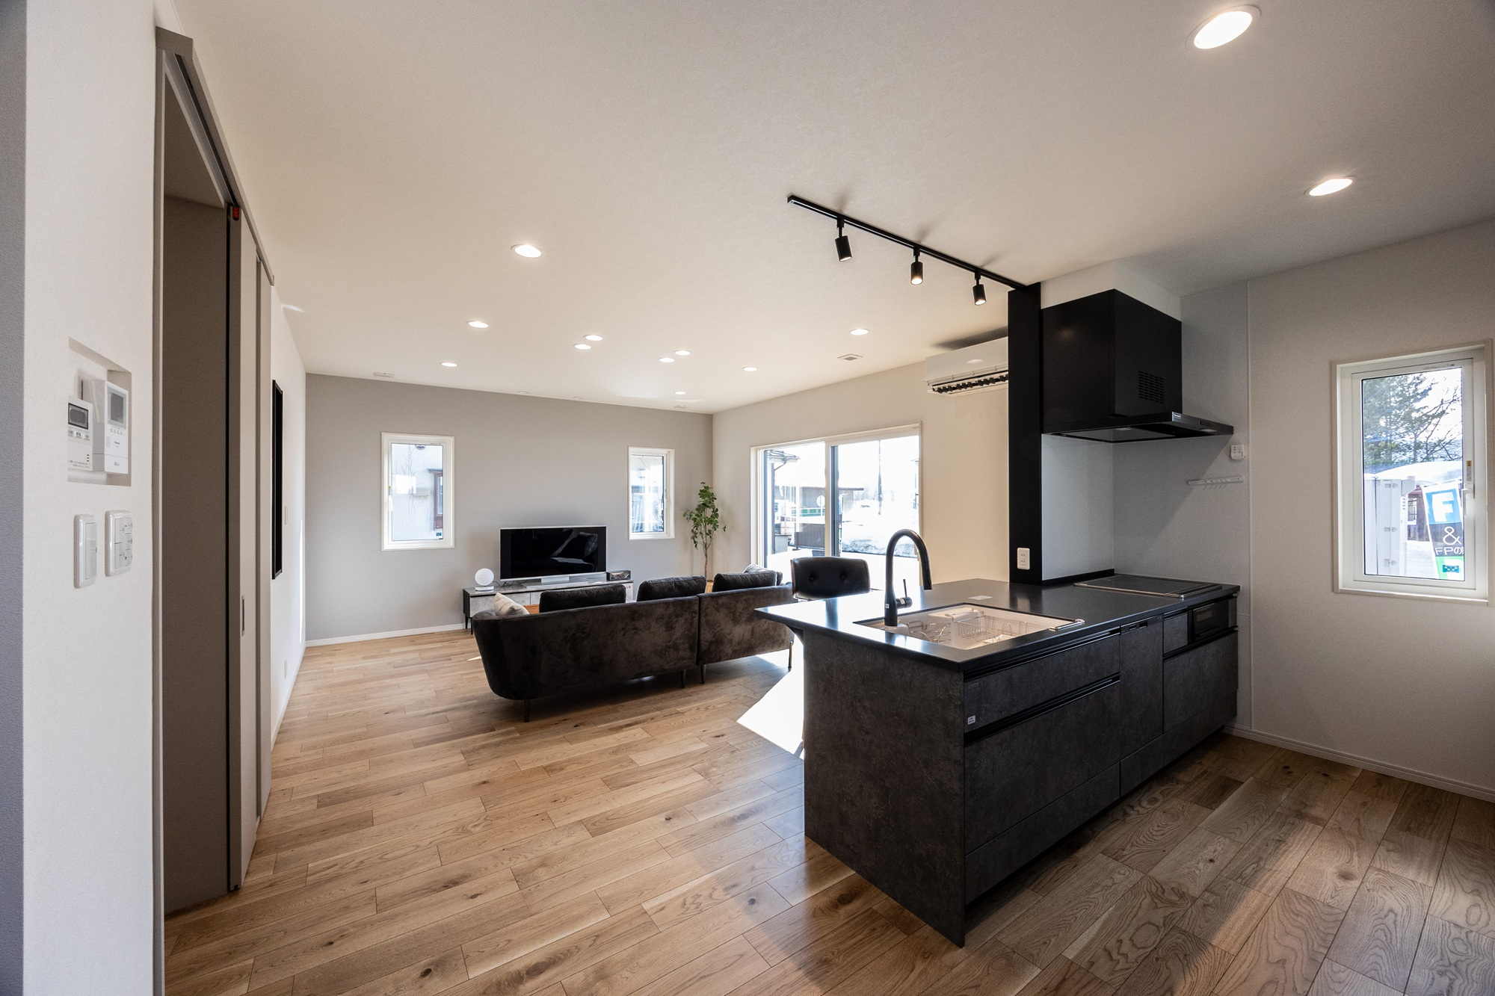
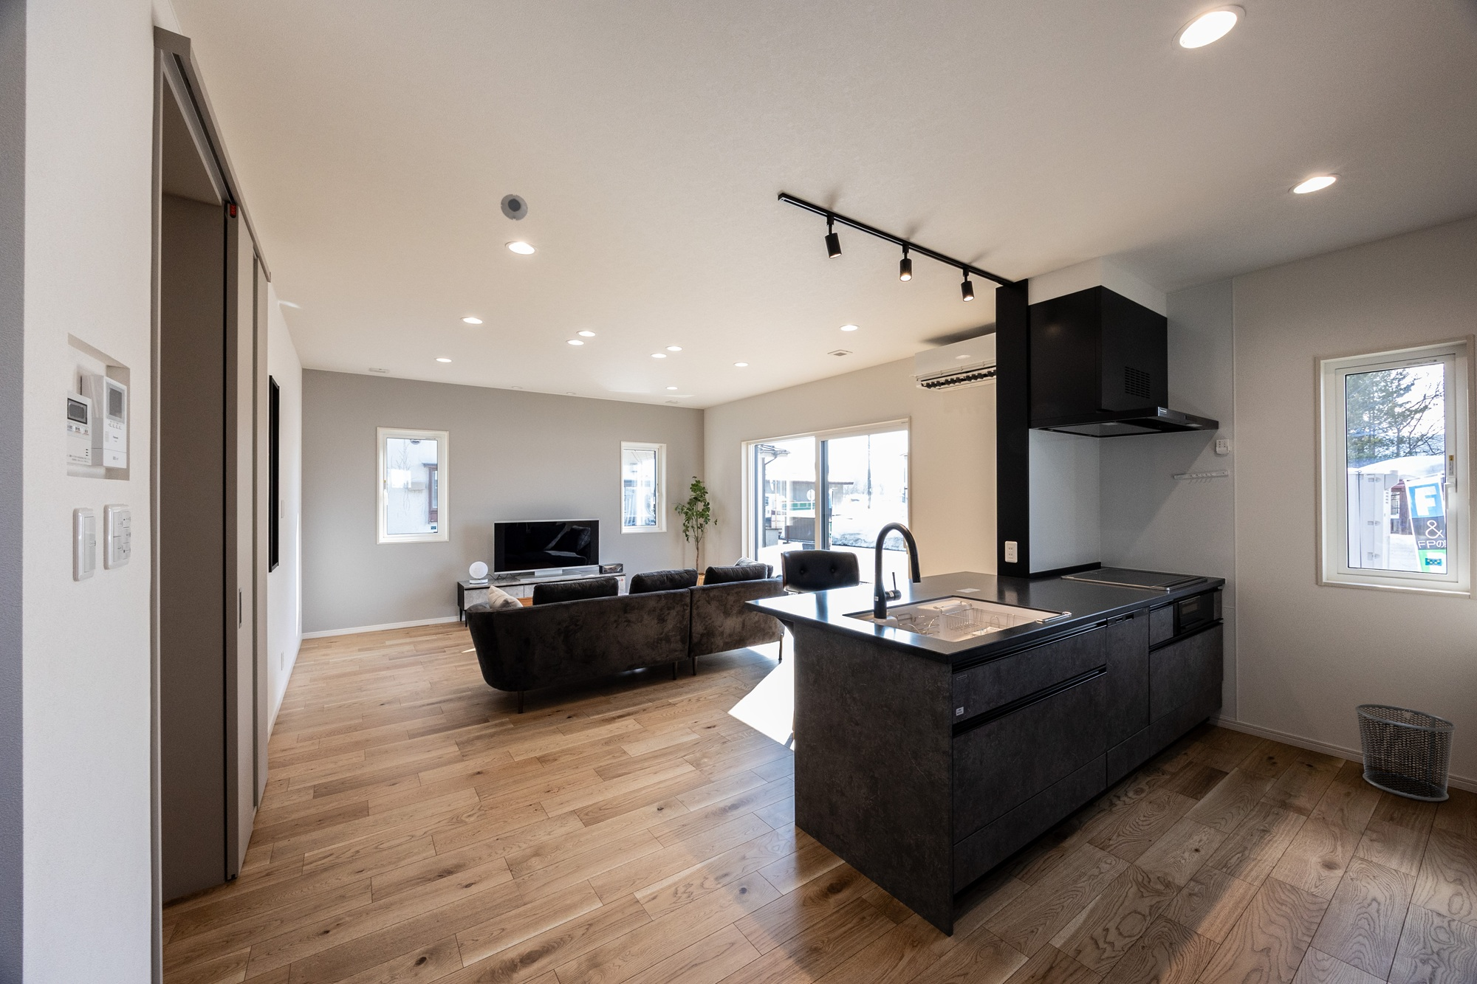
+ smoke detector (514, 206)
+ waste bin (1403, 751)
